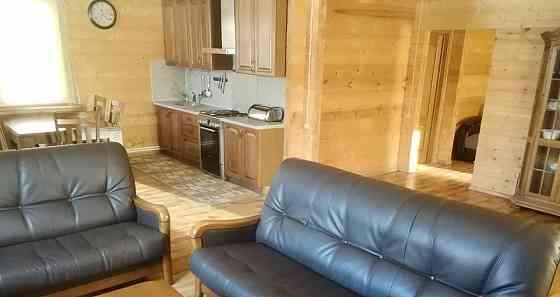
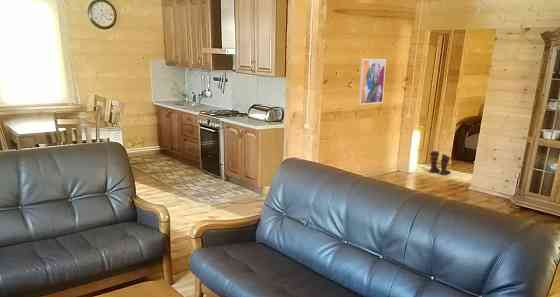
+ boots (436, 161)
+ wall art (372, 81)
